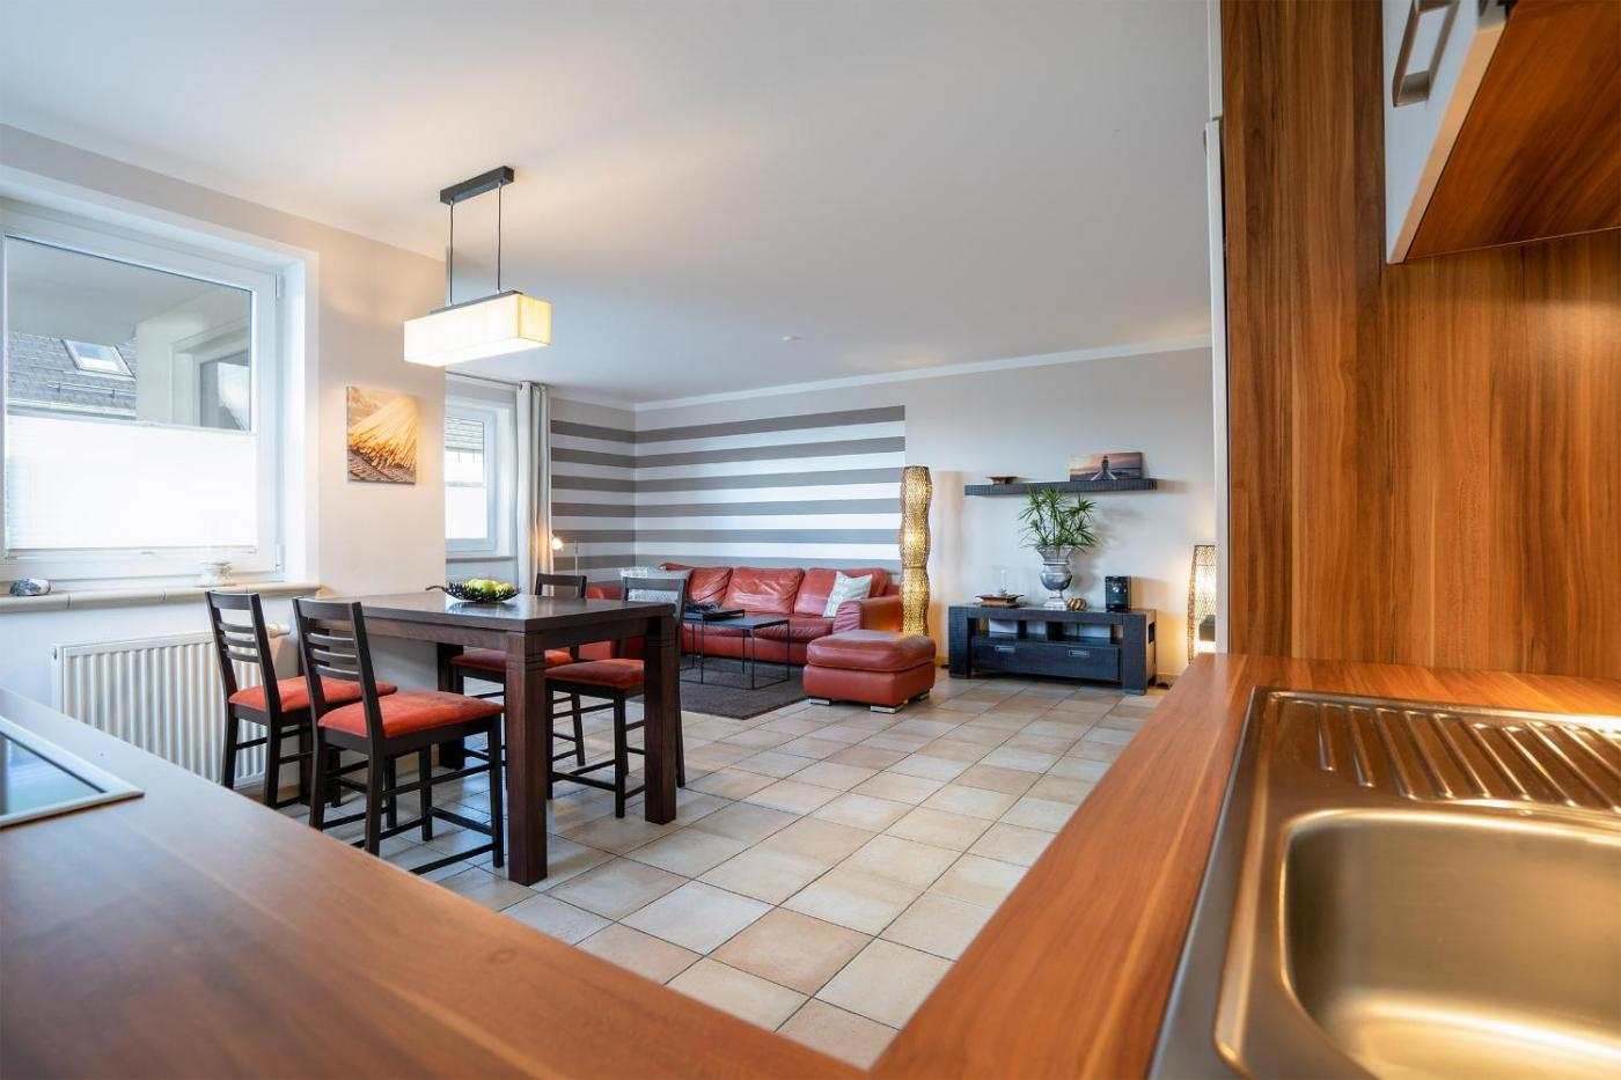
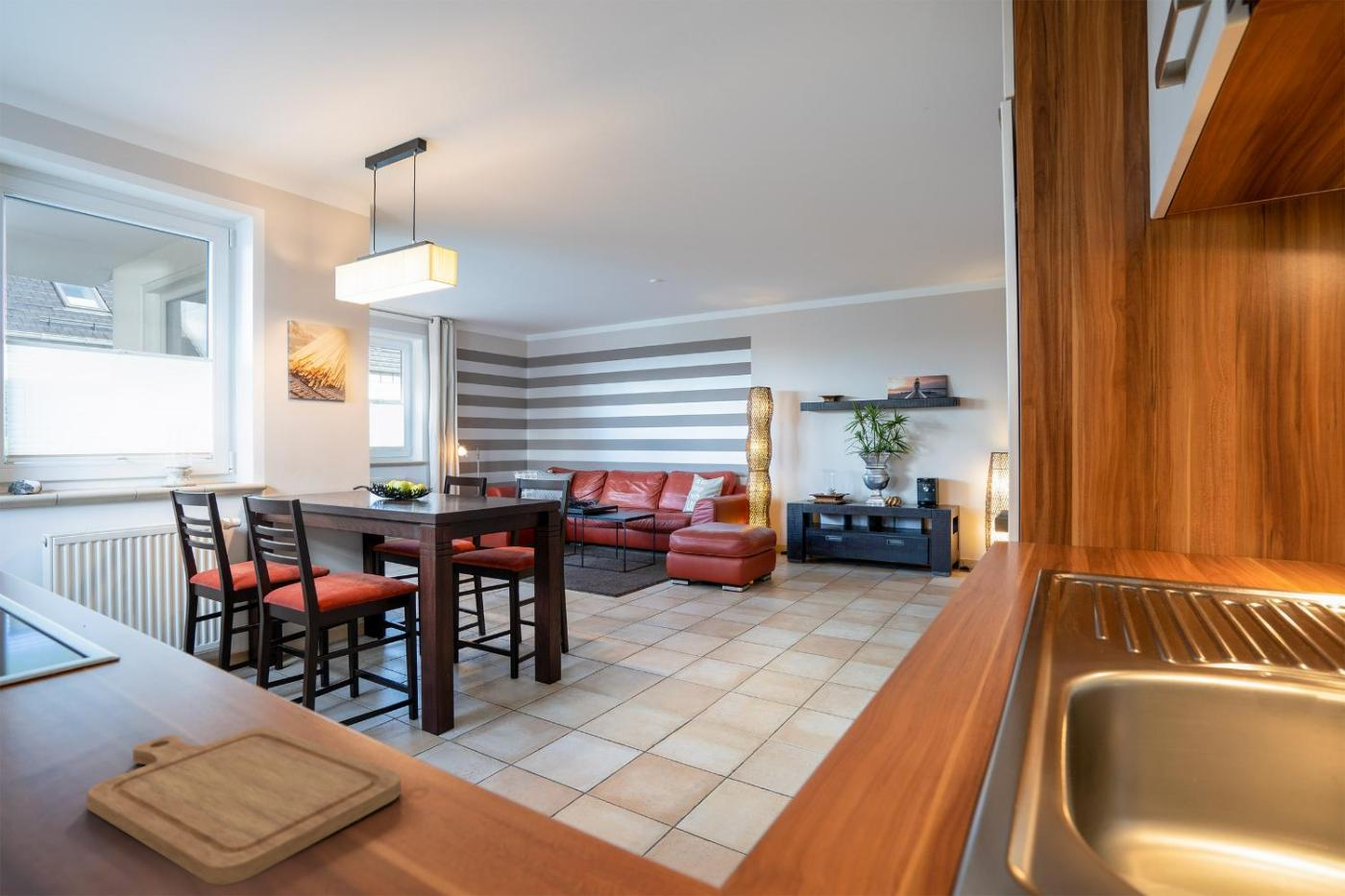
+ chopping board (229, 782)
